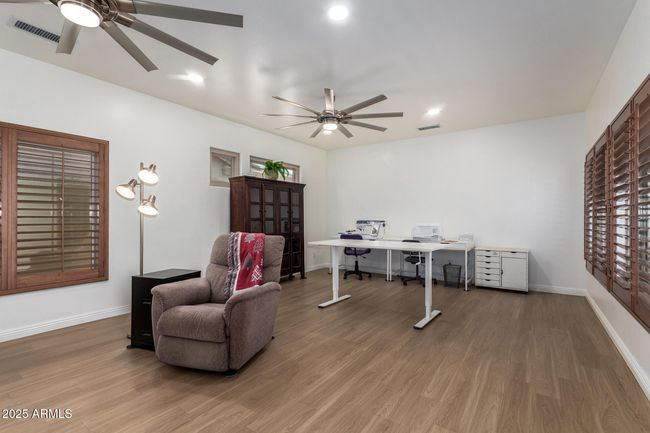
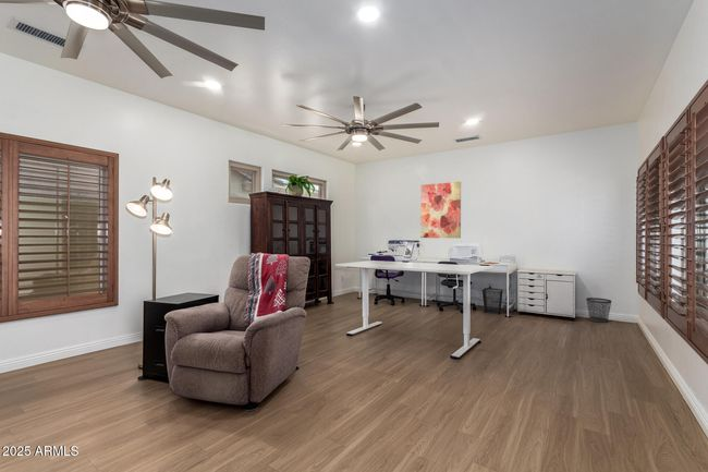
+ wall art (440, 210)
+ wastebasket (598, 311)
